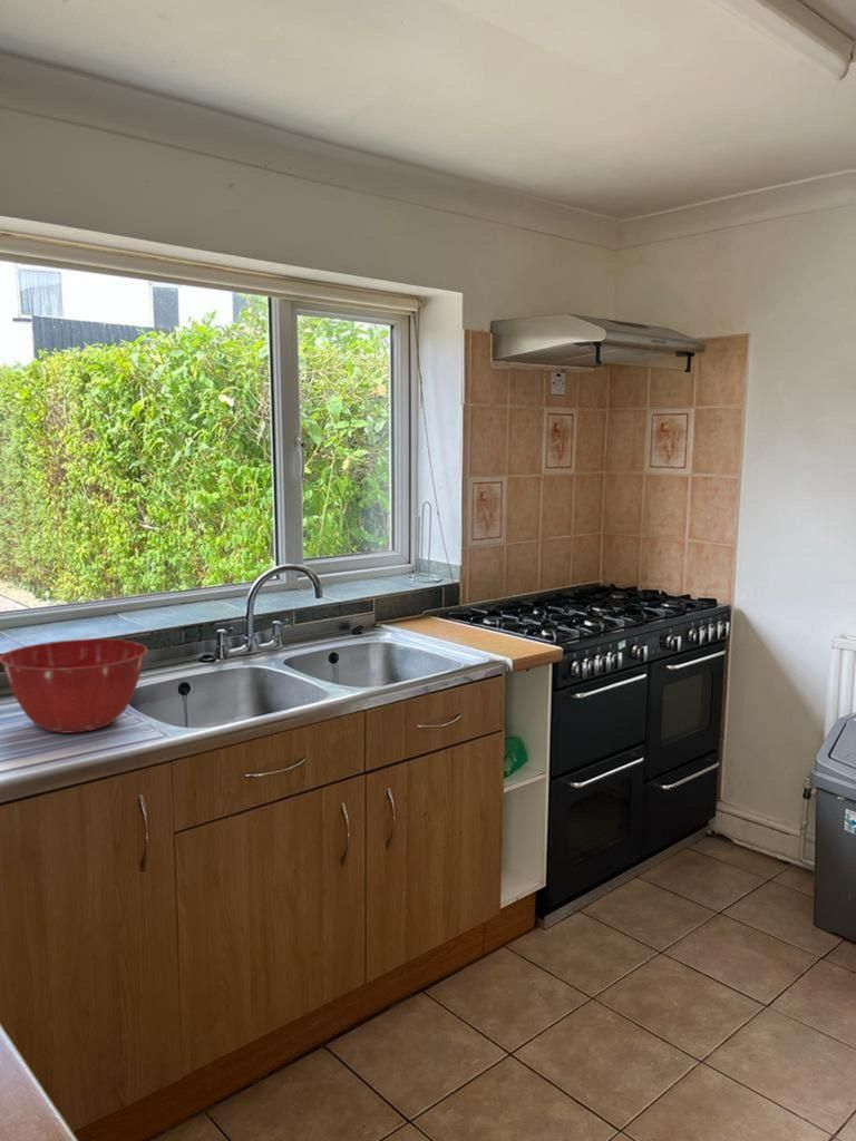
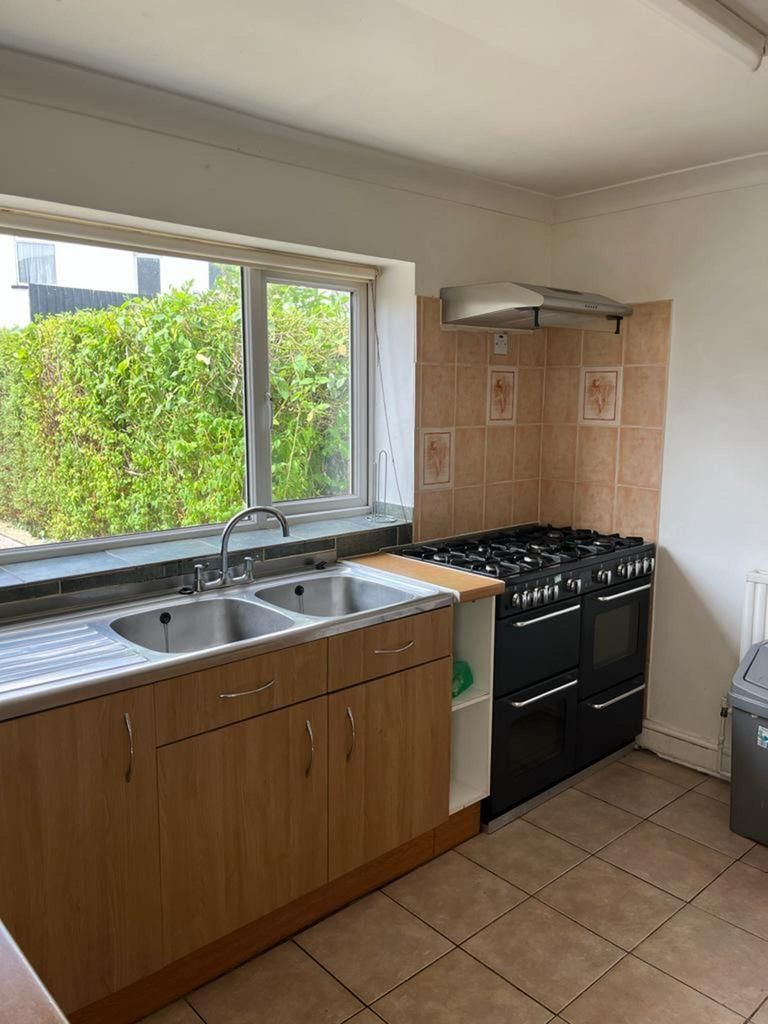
- mixing bowl (77, 687)
